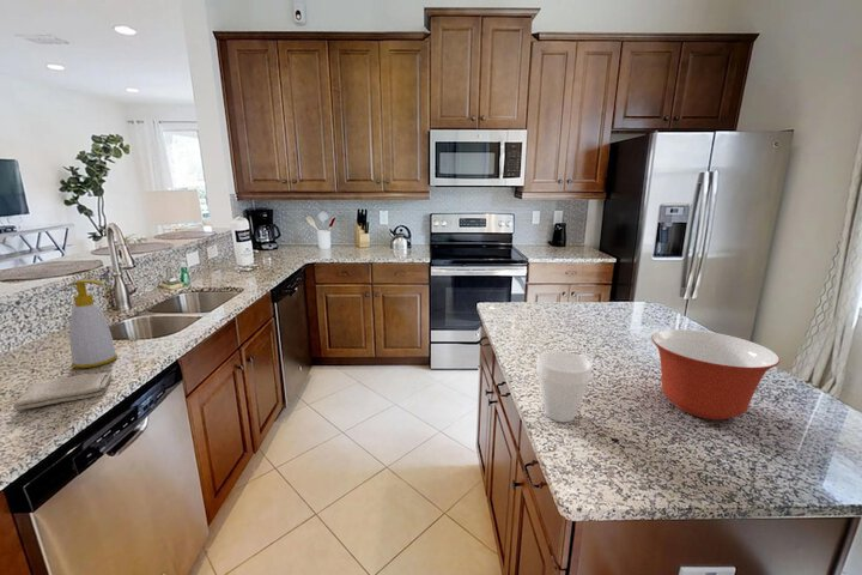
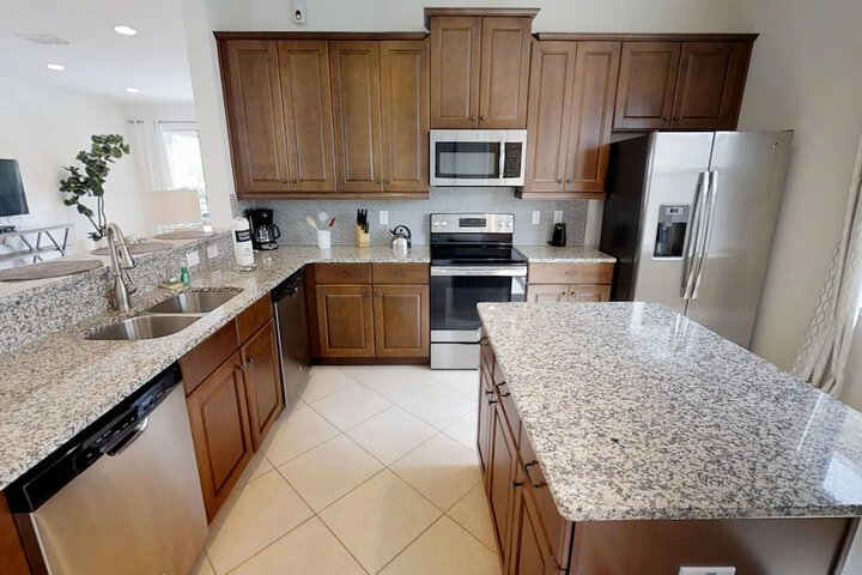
- soap bottle (87, 321)
- cup (561, 387)
- washcloth (66, 388)
- mixing bowl (705, 376)
